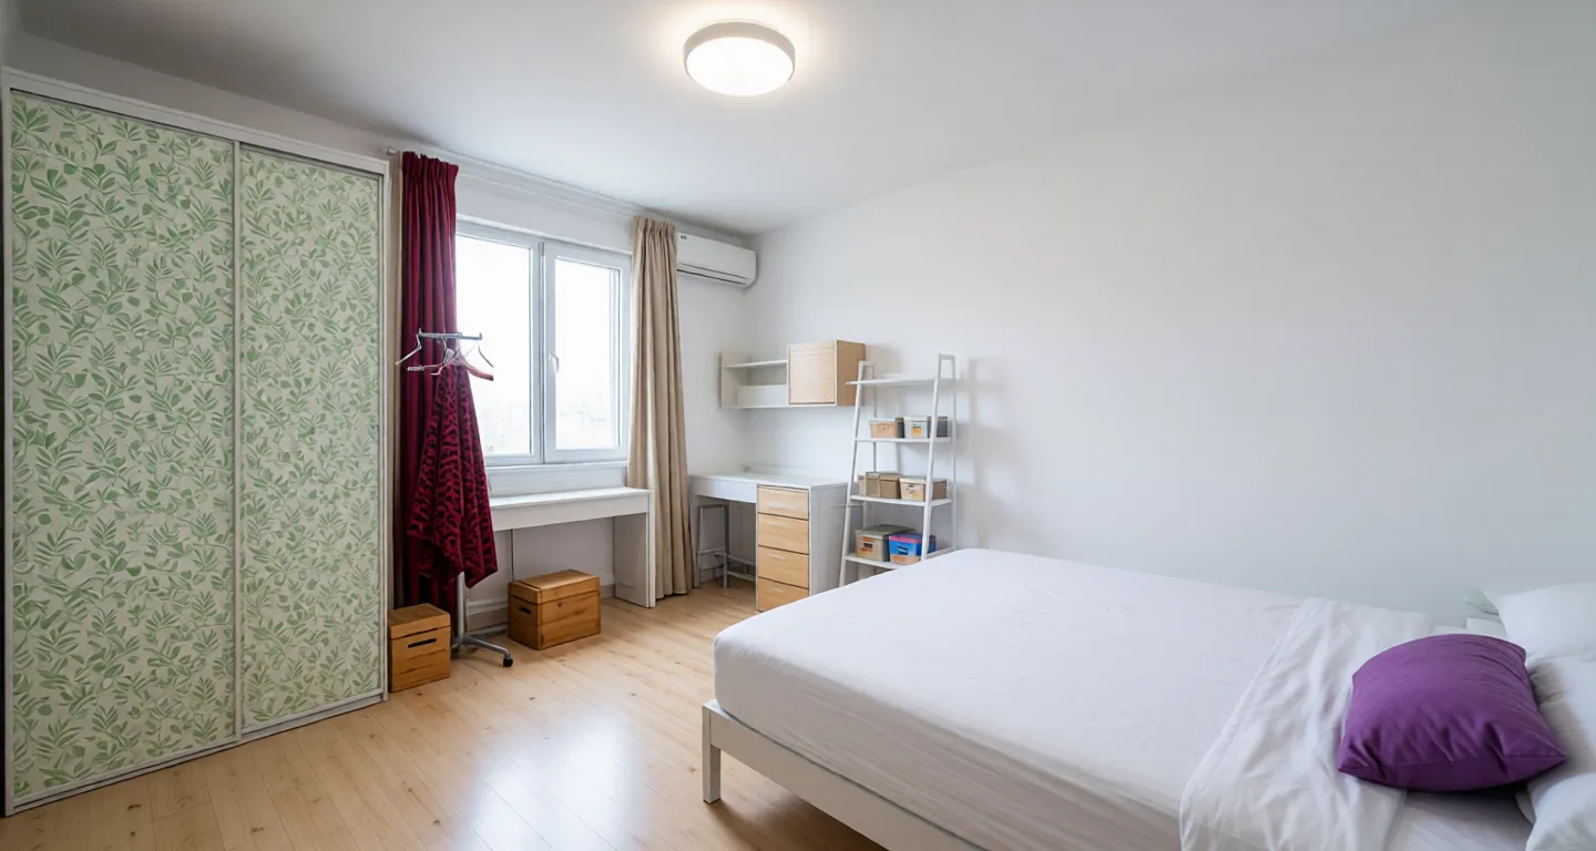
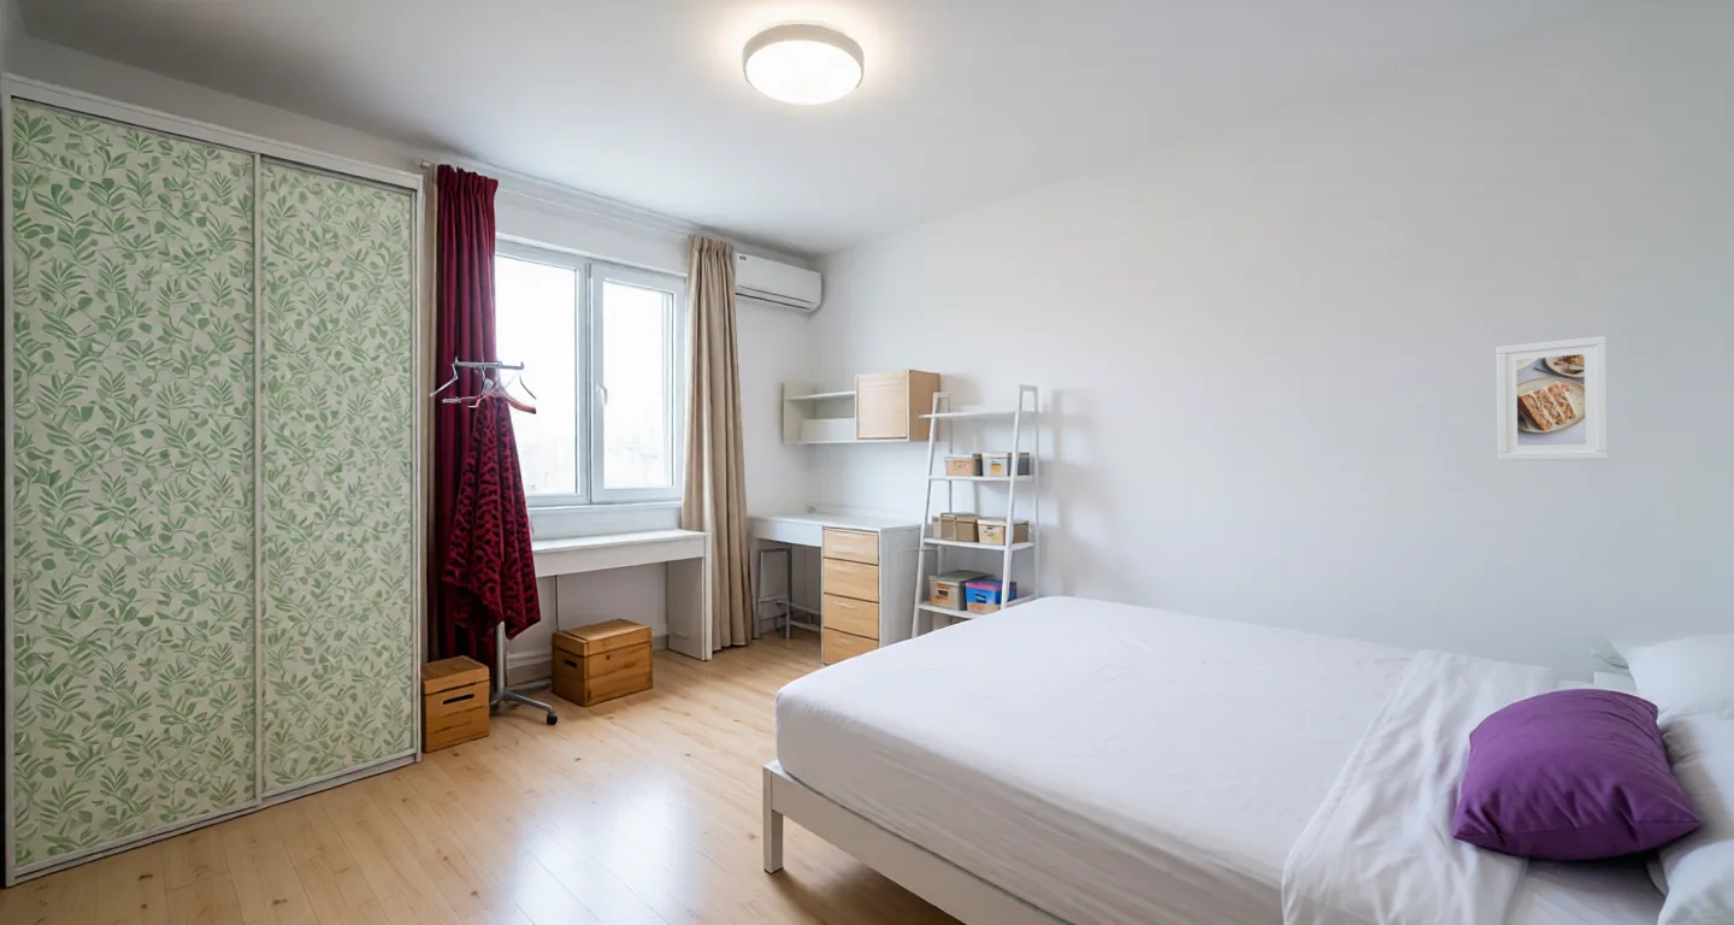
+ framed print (1550, 400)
